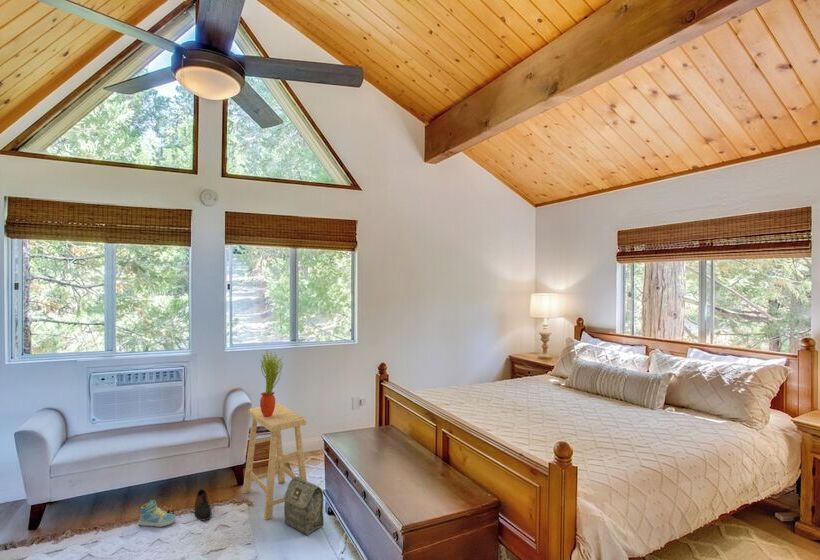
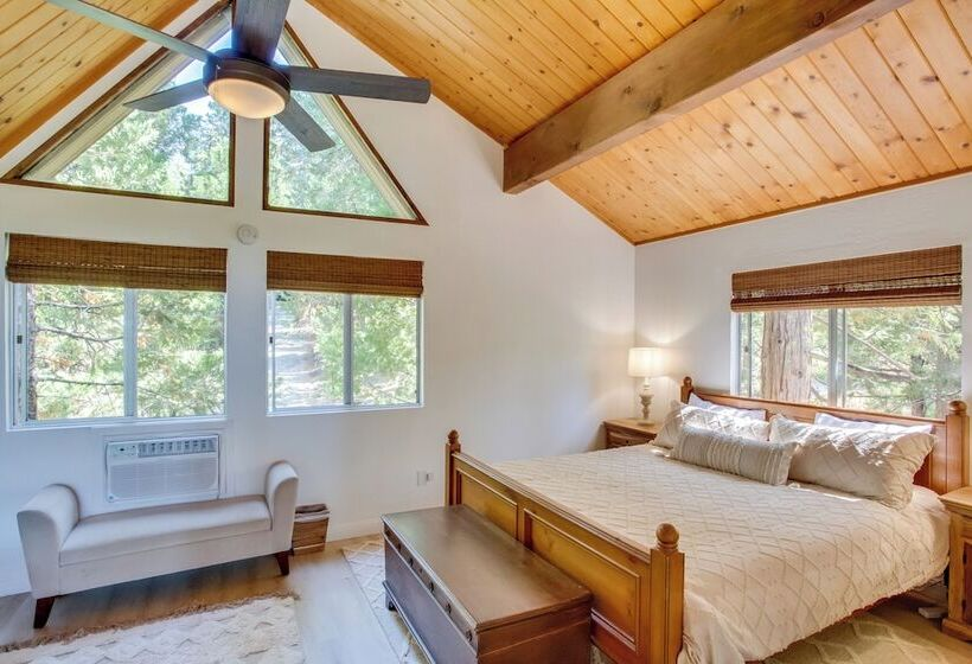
- potted plant (272, 382)
- bag (303, 503)
- sneaker (157, 512)
- stool (275, 456)
- shoe (202, 503)
